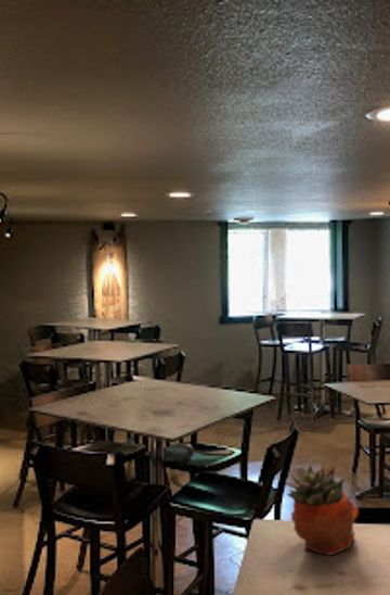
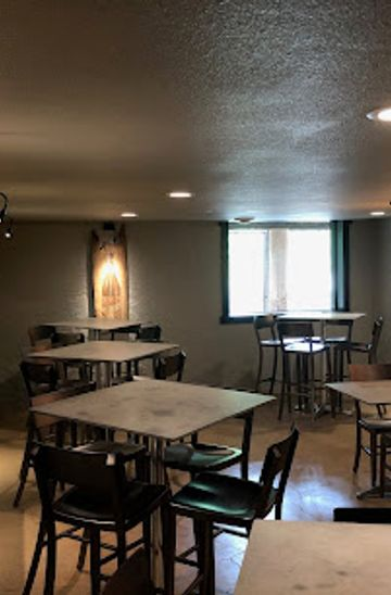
- succulent planter (323, 503)
